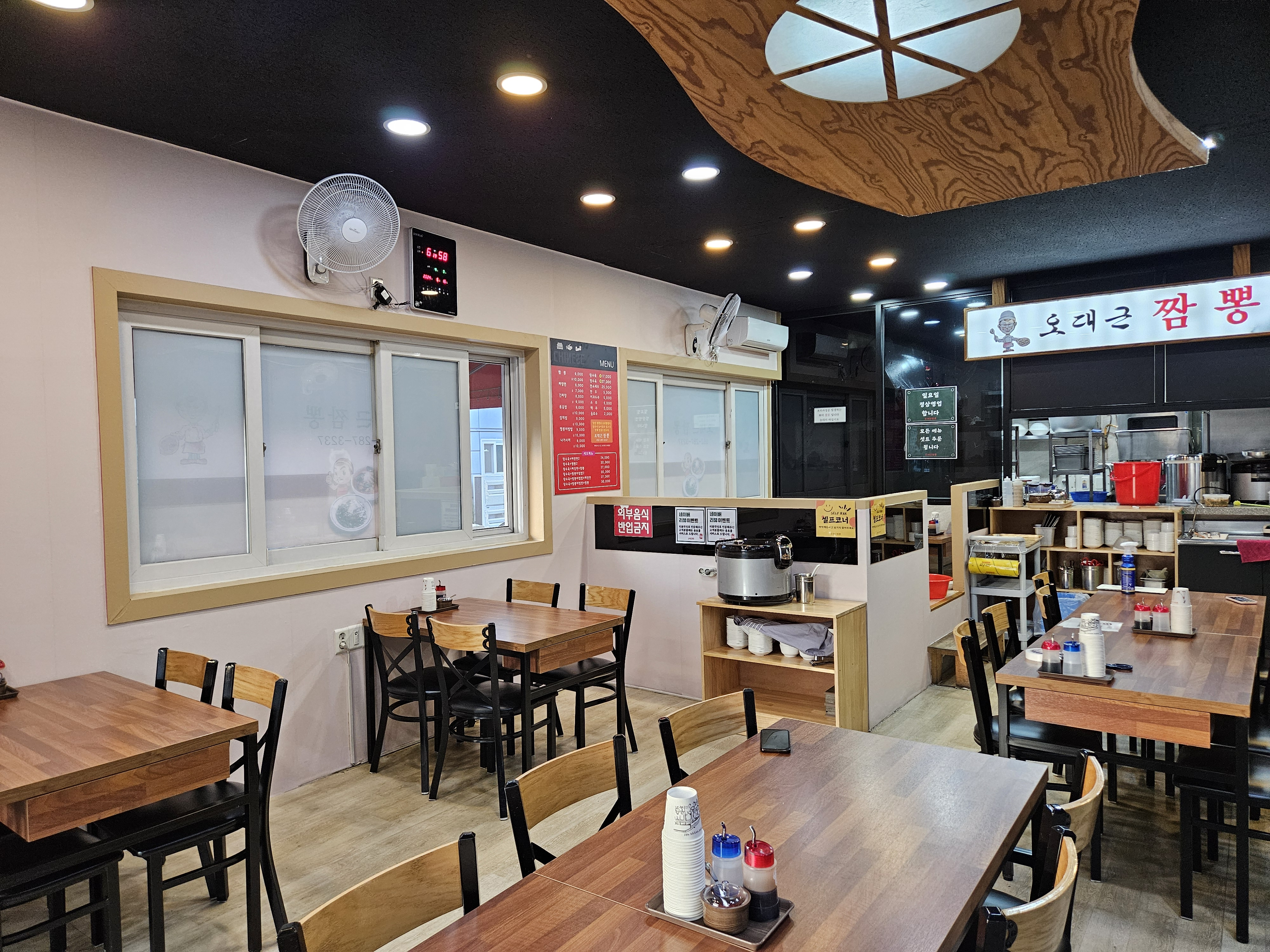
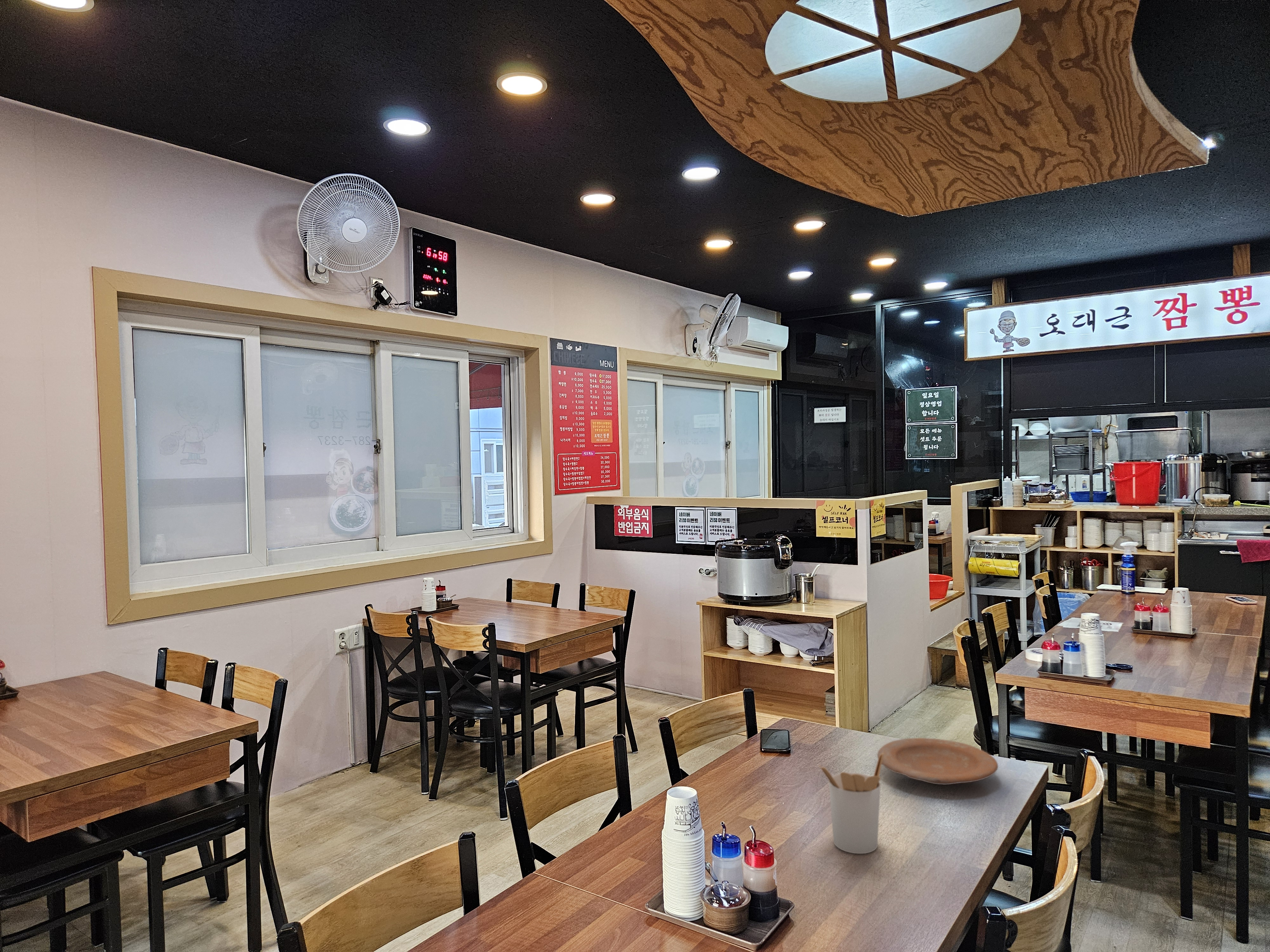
+ plate (936, 766)
+ utensil holder (857, 803)
